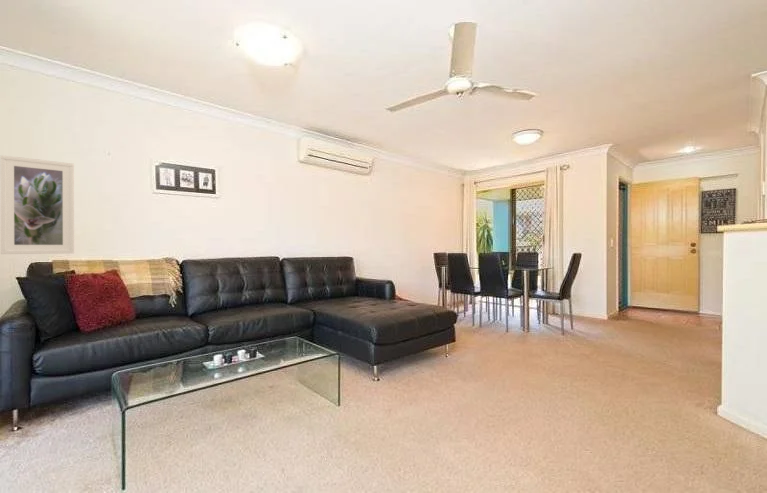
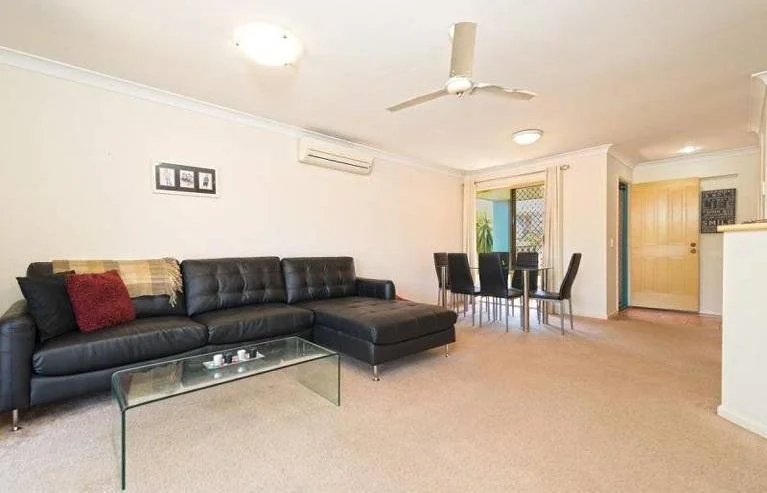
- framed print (39, 206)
